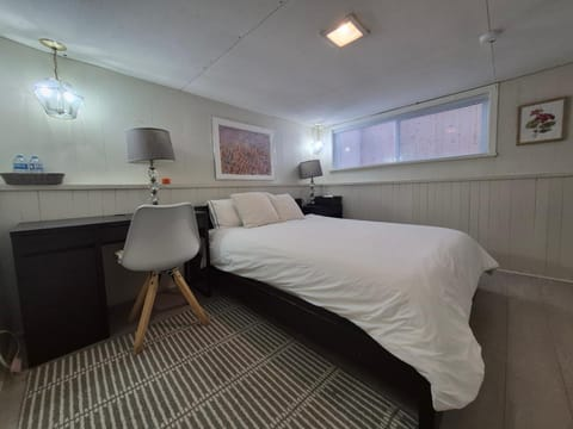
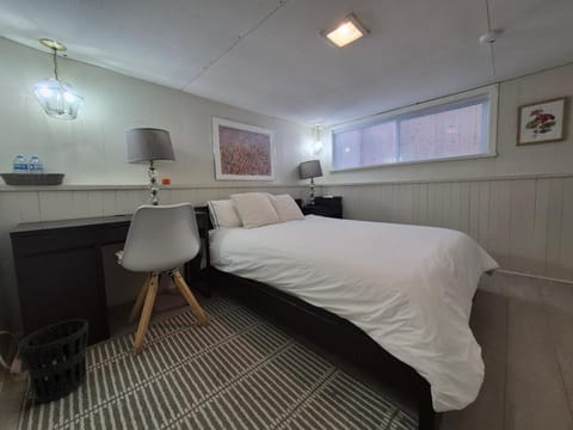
+ wastebasket (58, 358)
